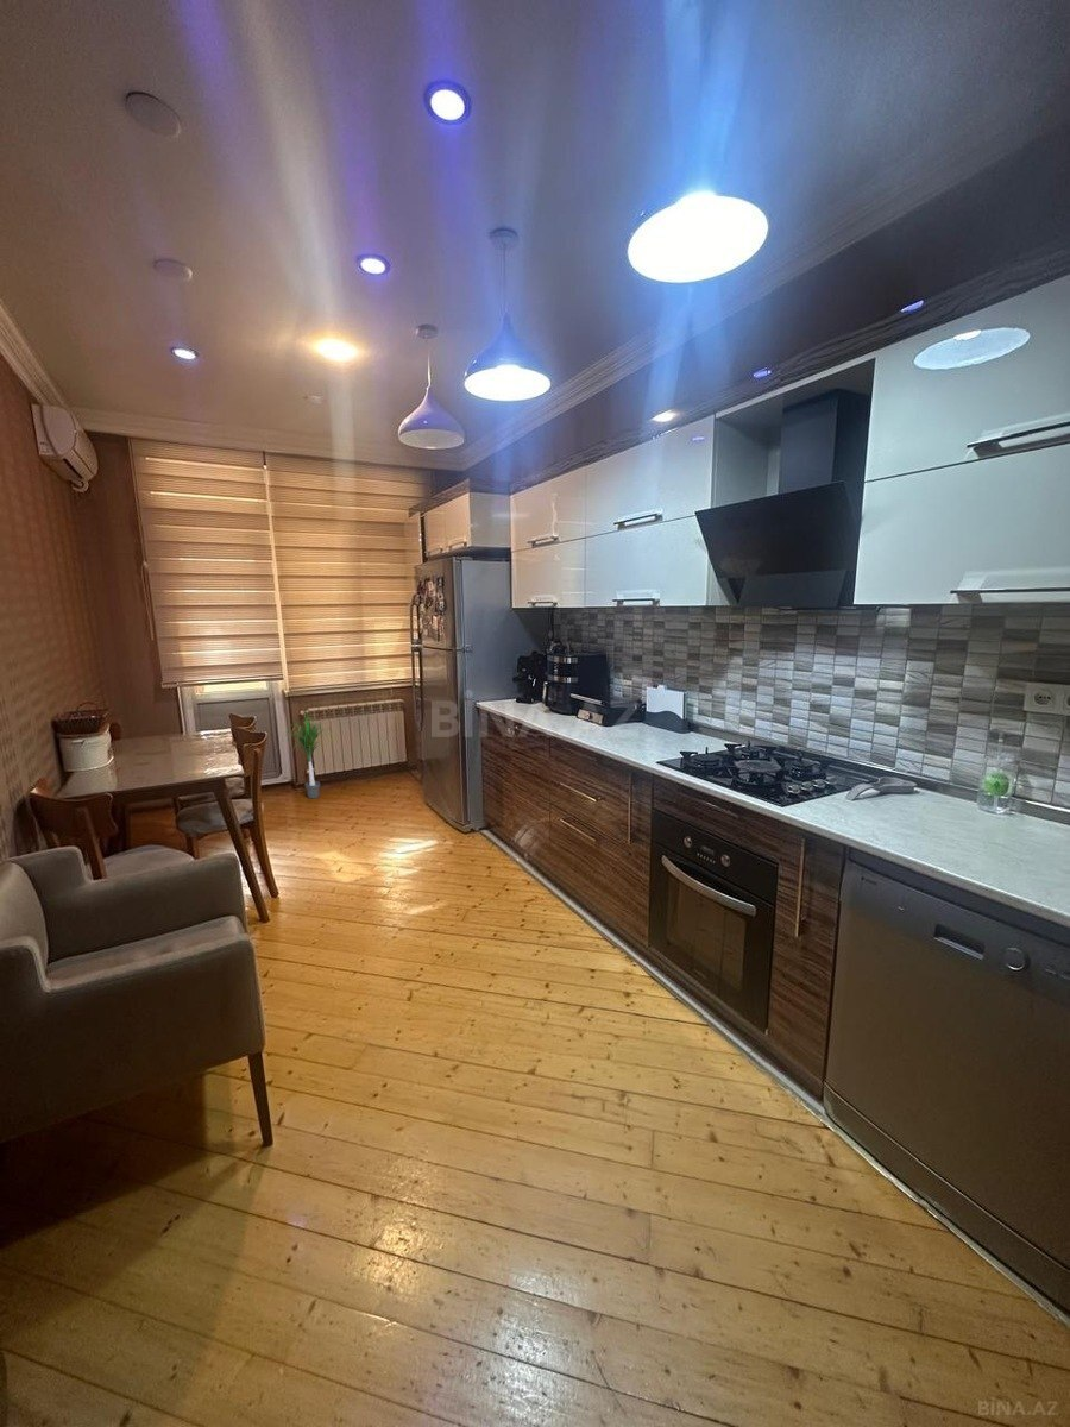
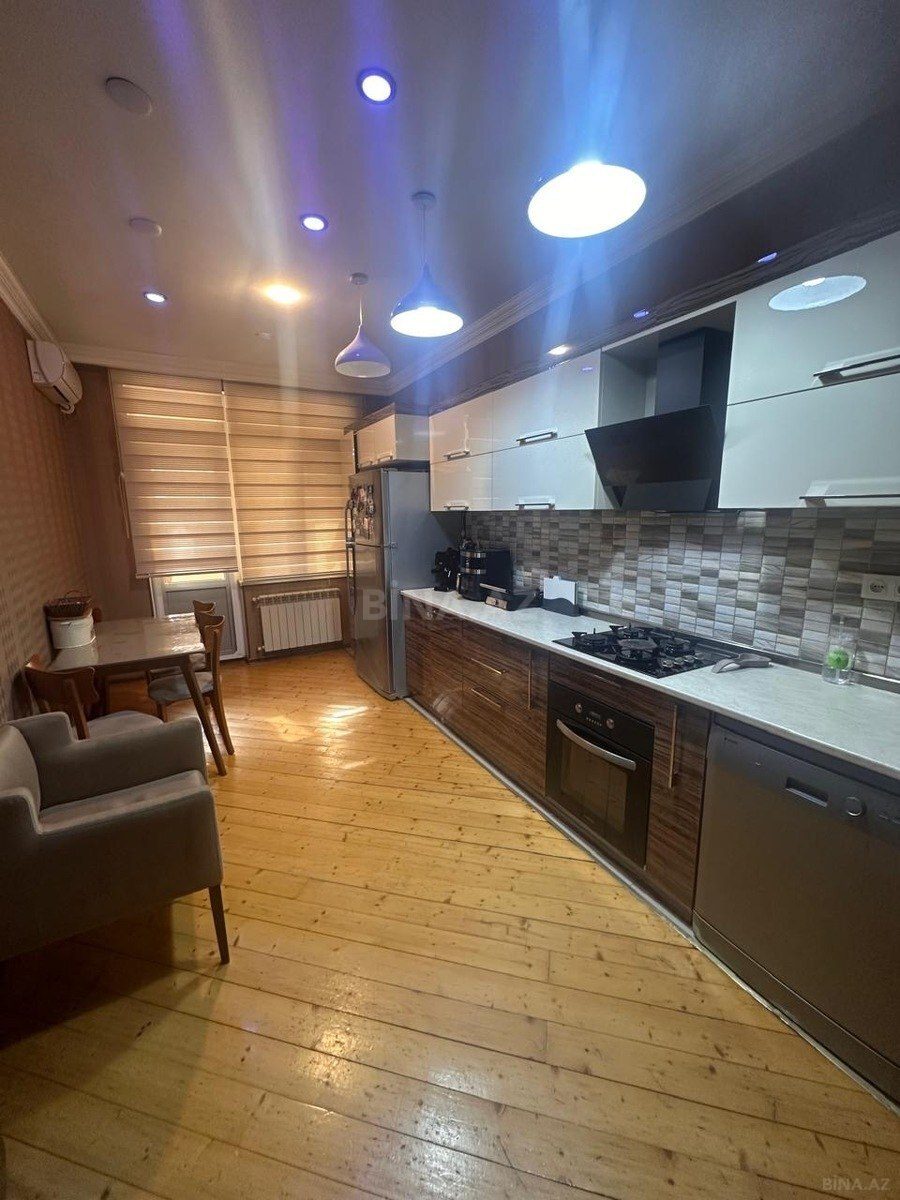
- potted plant (309, 753)
